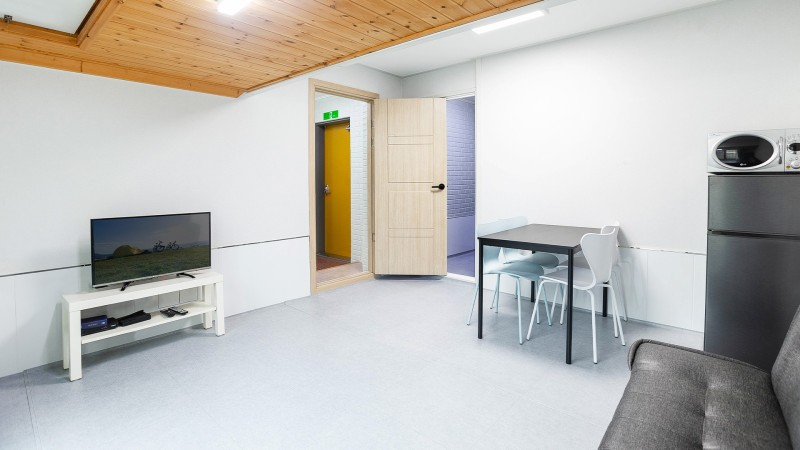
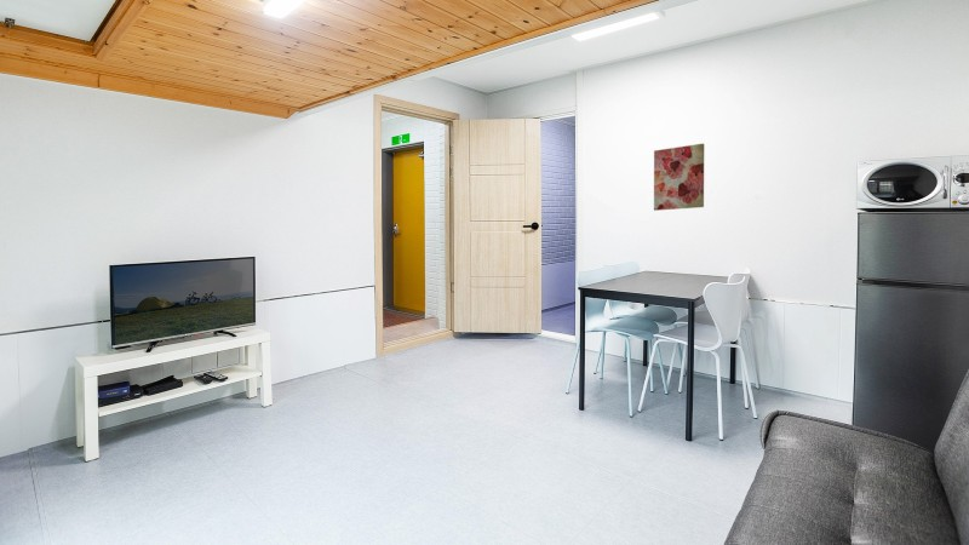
+ wall art (677, 178)
